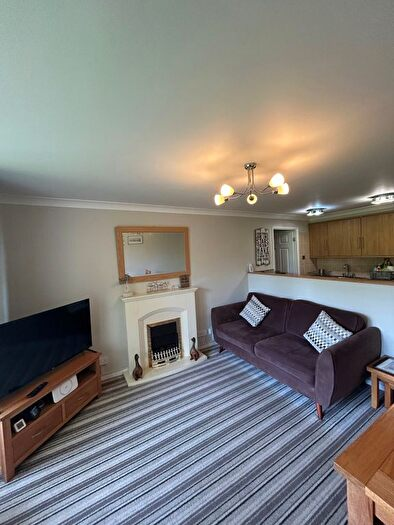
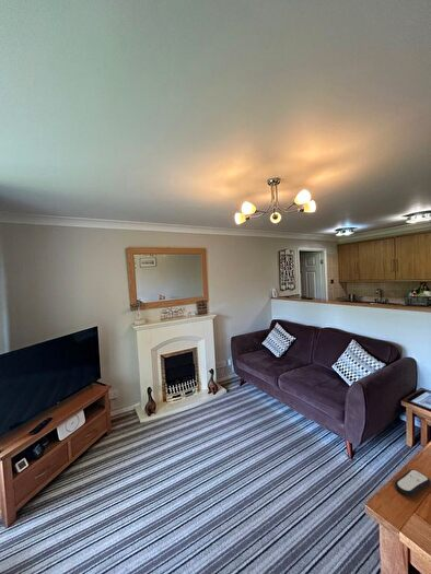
+ remote control (411, 482)
